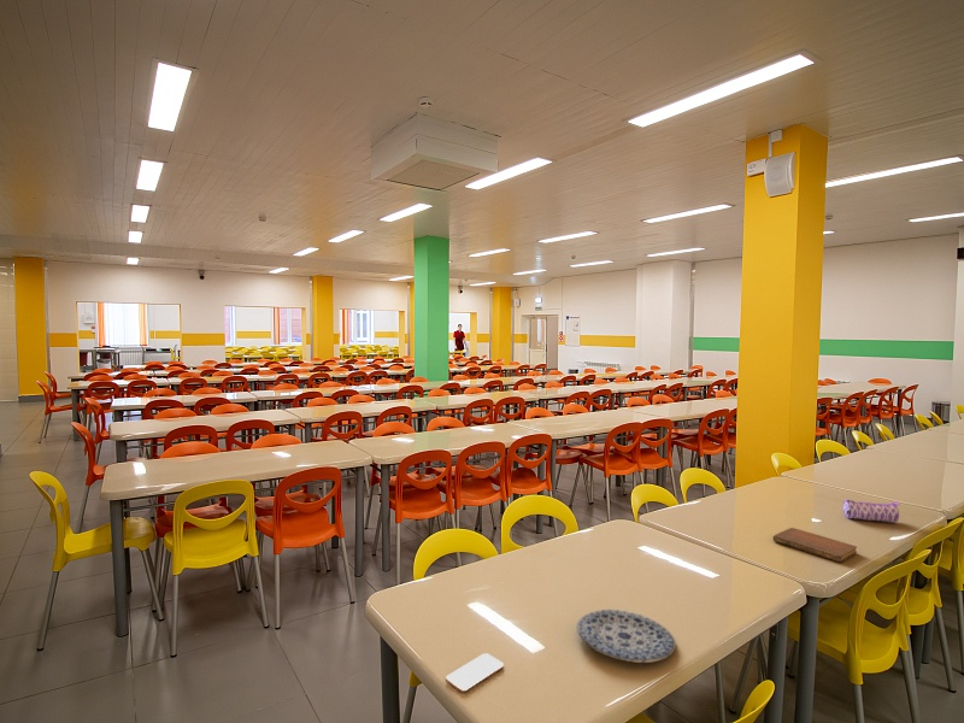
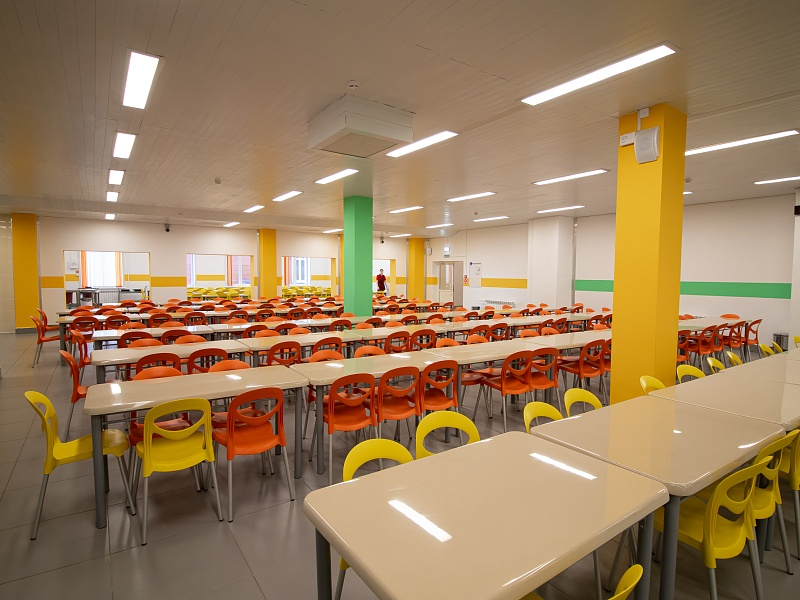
- pencil case (869, 510)
- notebook (813, 543)
- plate (624, 634)
- smartphone (475, 671)
